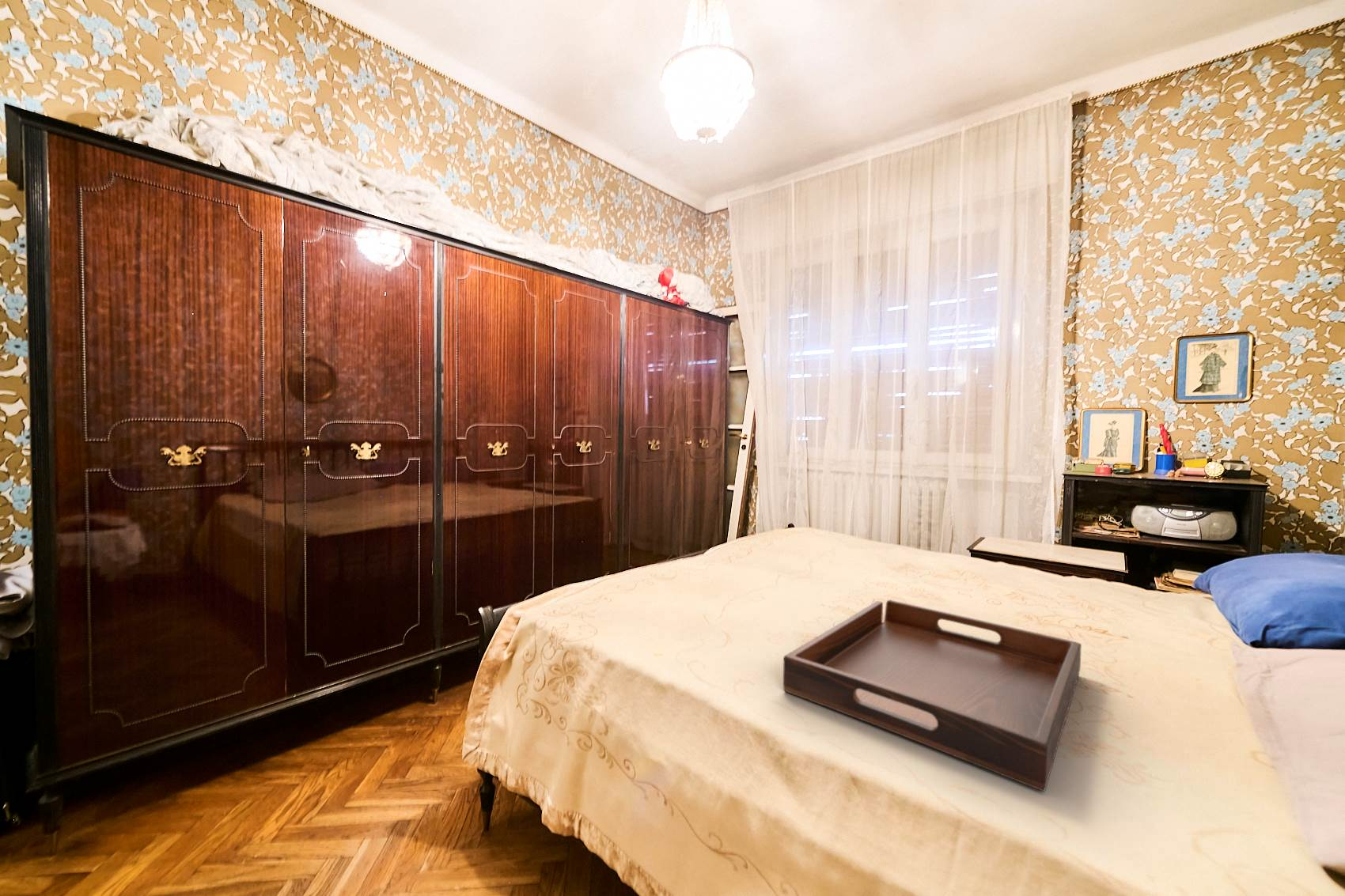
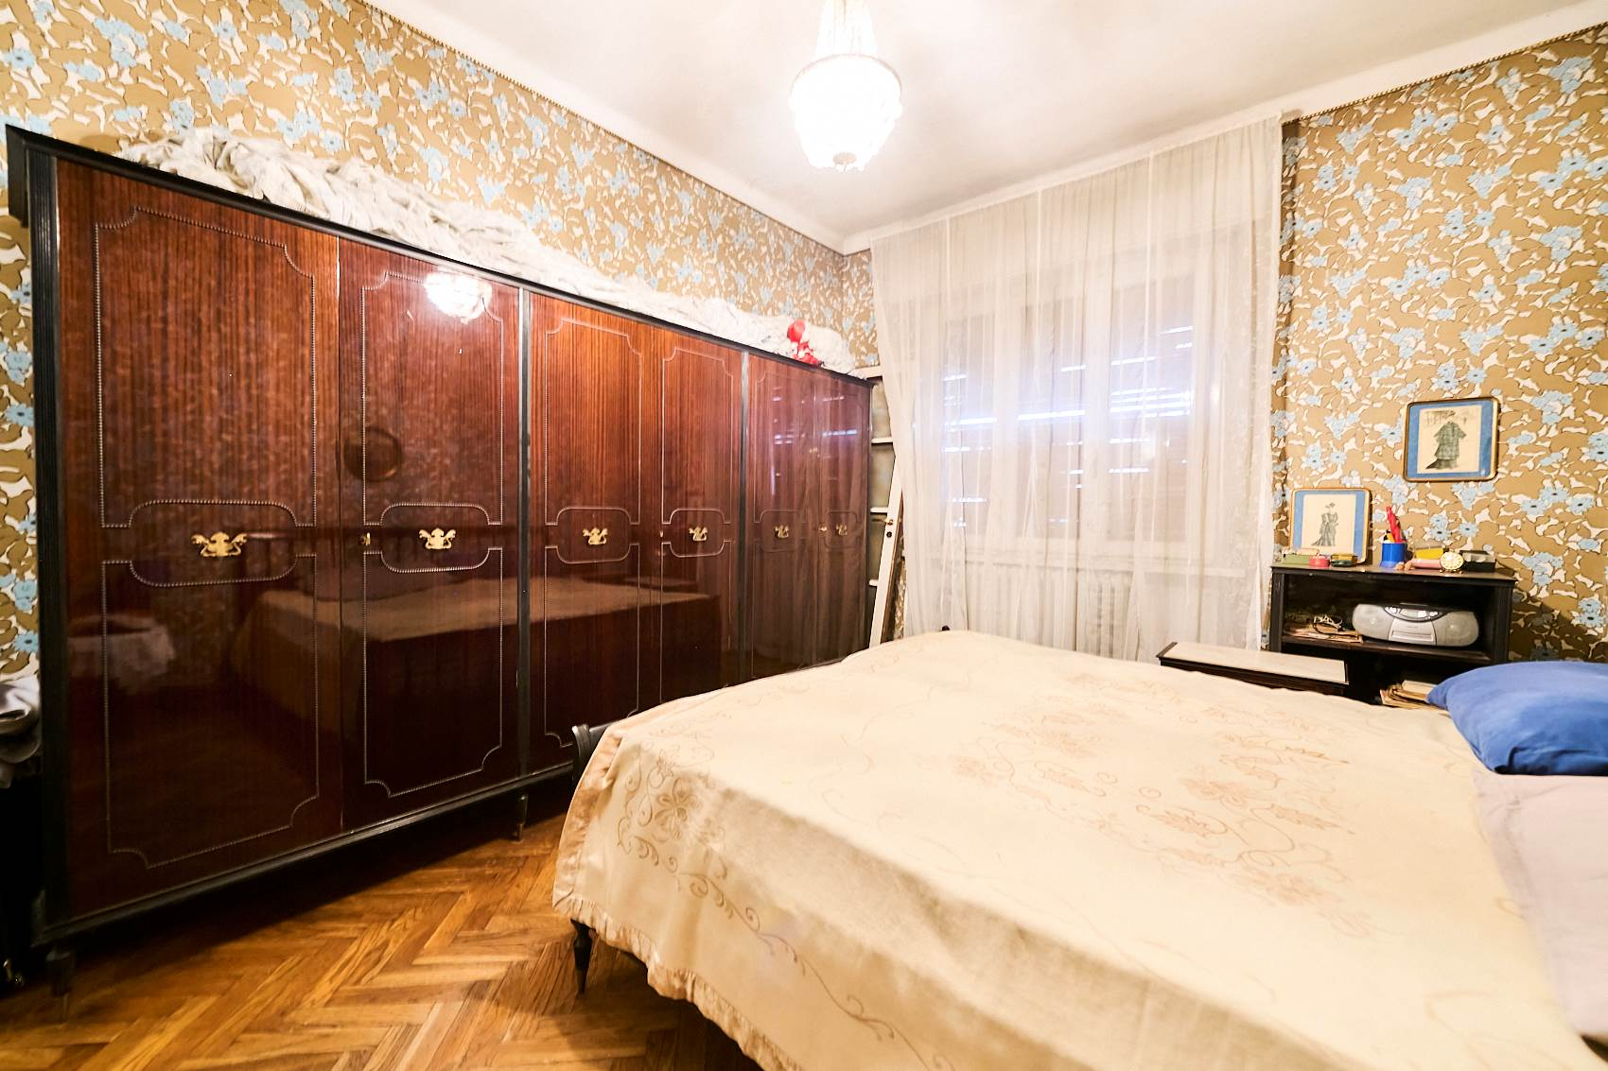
- serving tray (938, 665)
